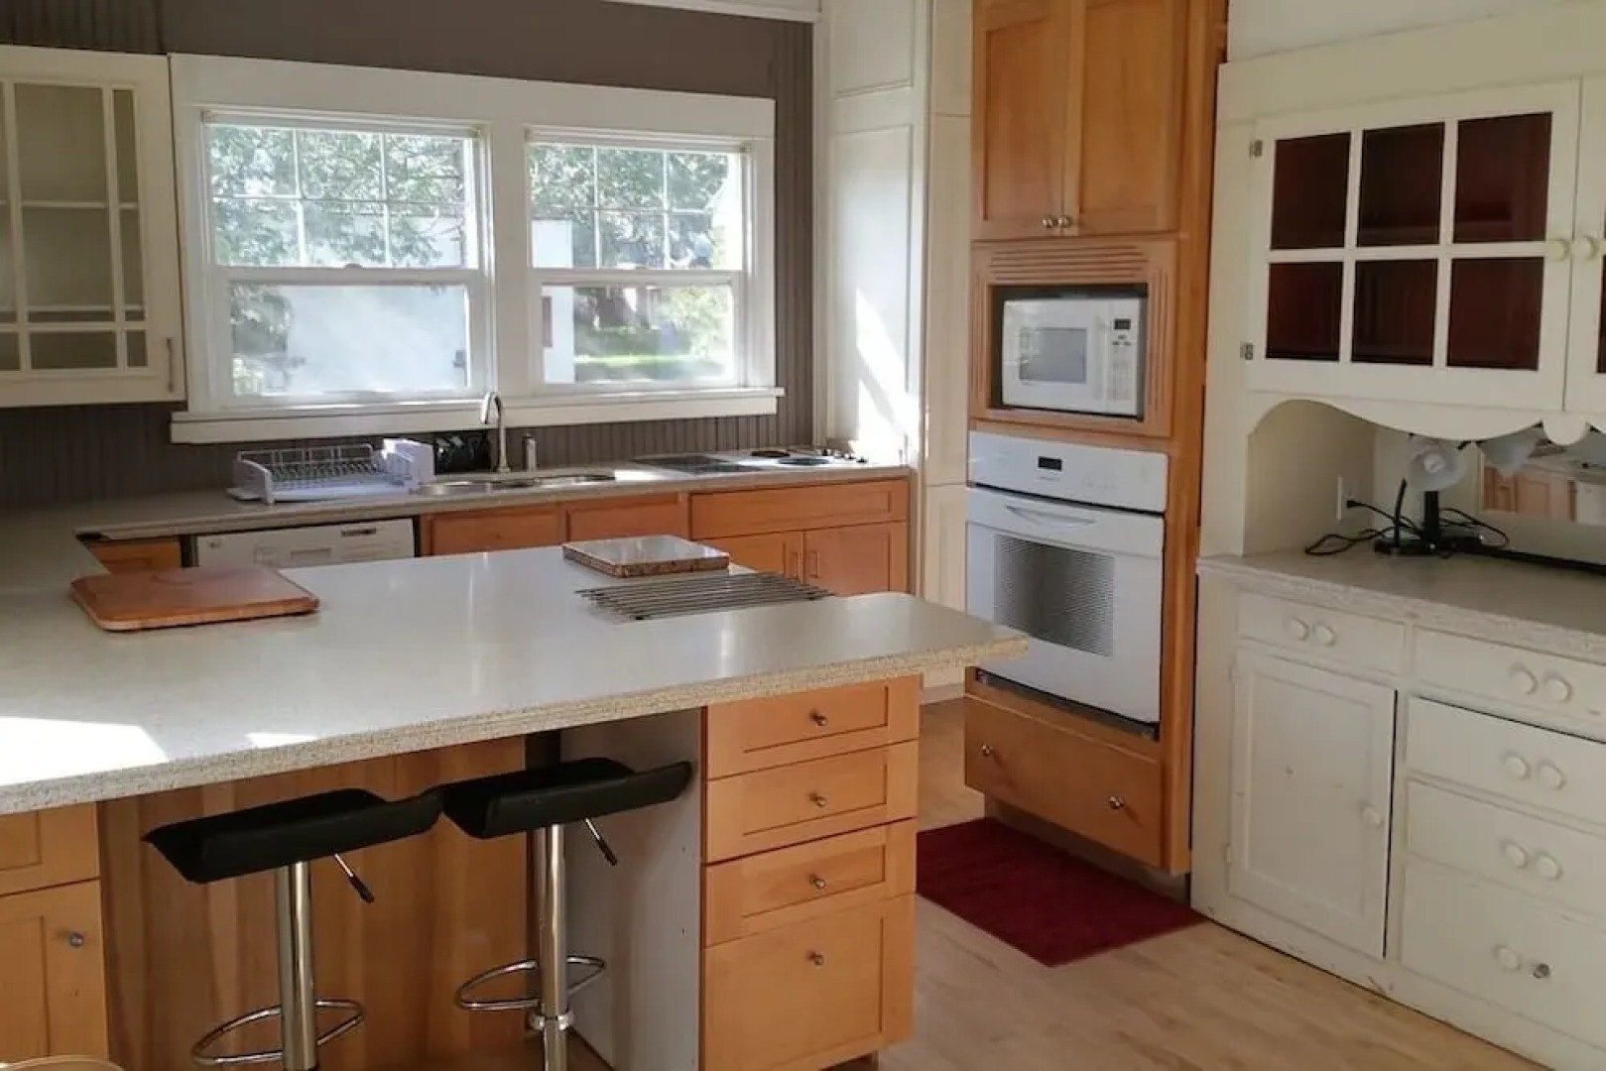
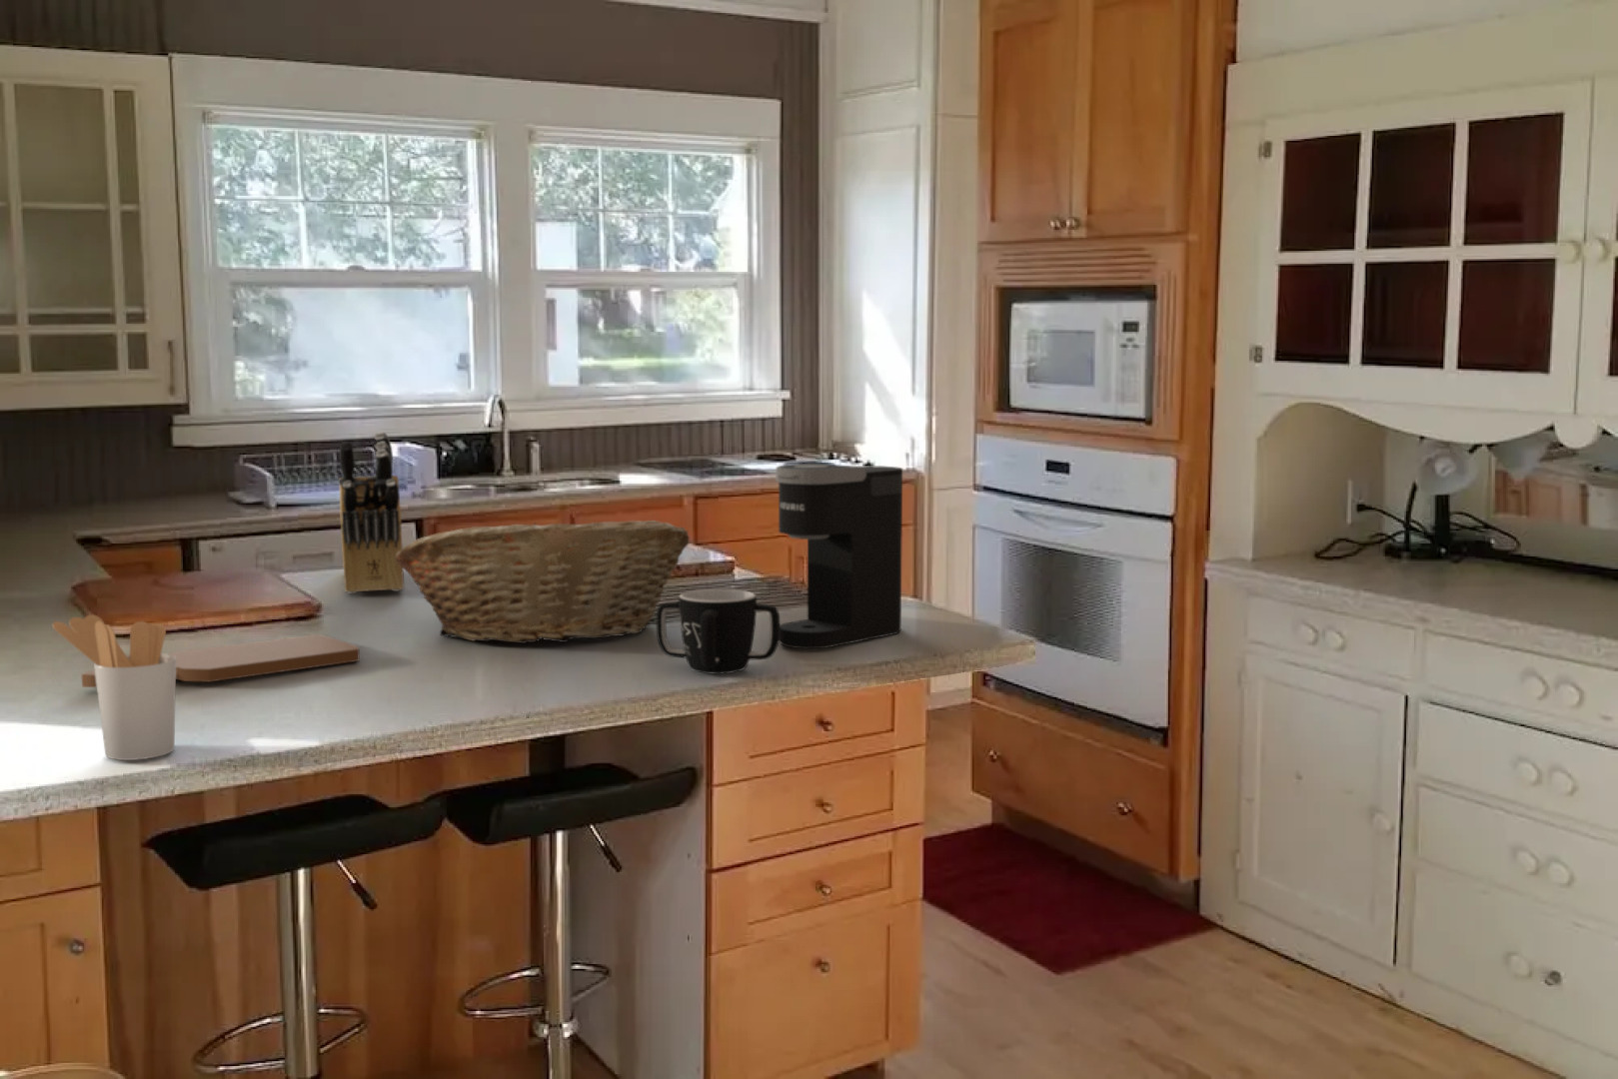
+ mug (718, 631)
+ cutting board (219, 664)
+ utensil holder (118, 683)
+ knife block (370, 507)
+ coffee maker (840, 550)
+ fruit basket (546, 572)
